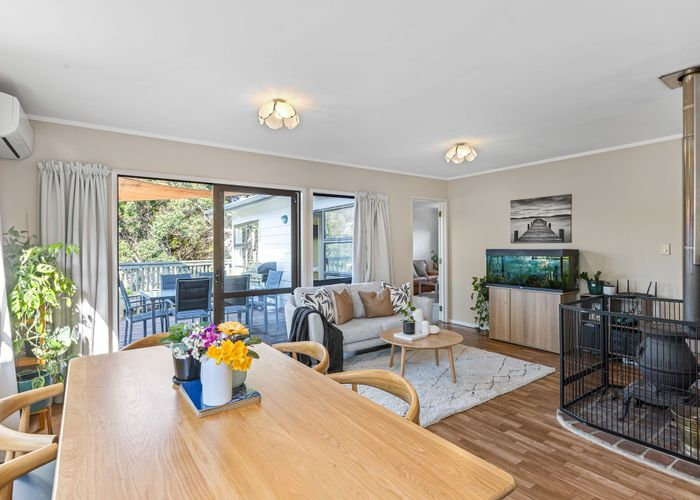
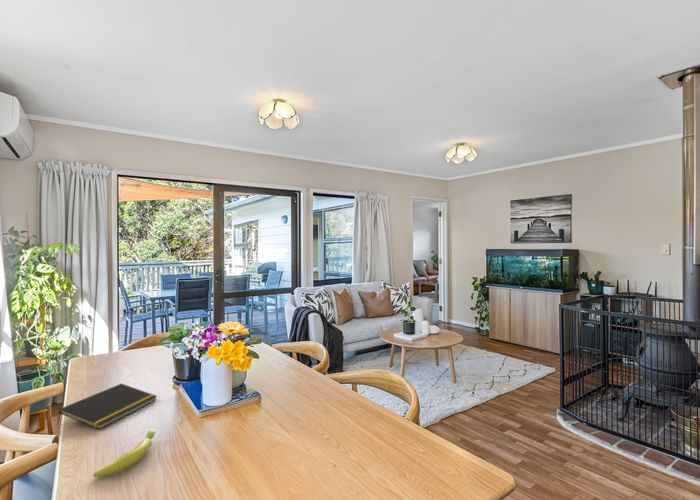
+ banana (132, 452)
+ notepad (111, 403)
